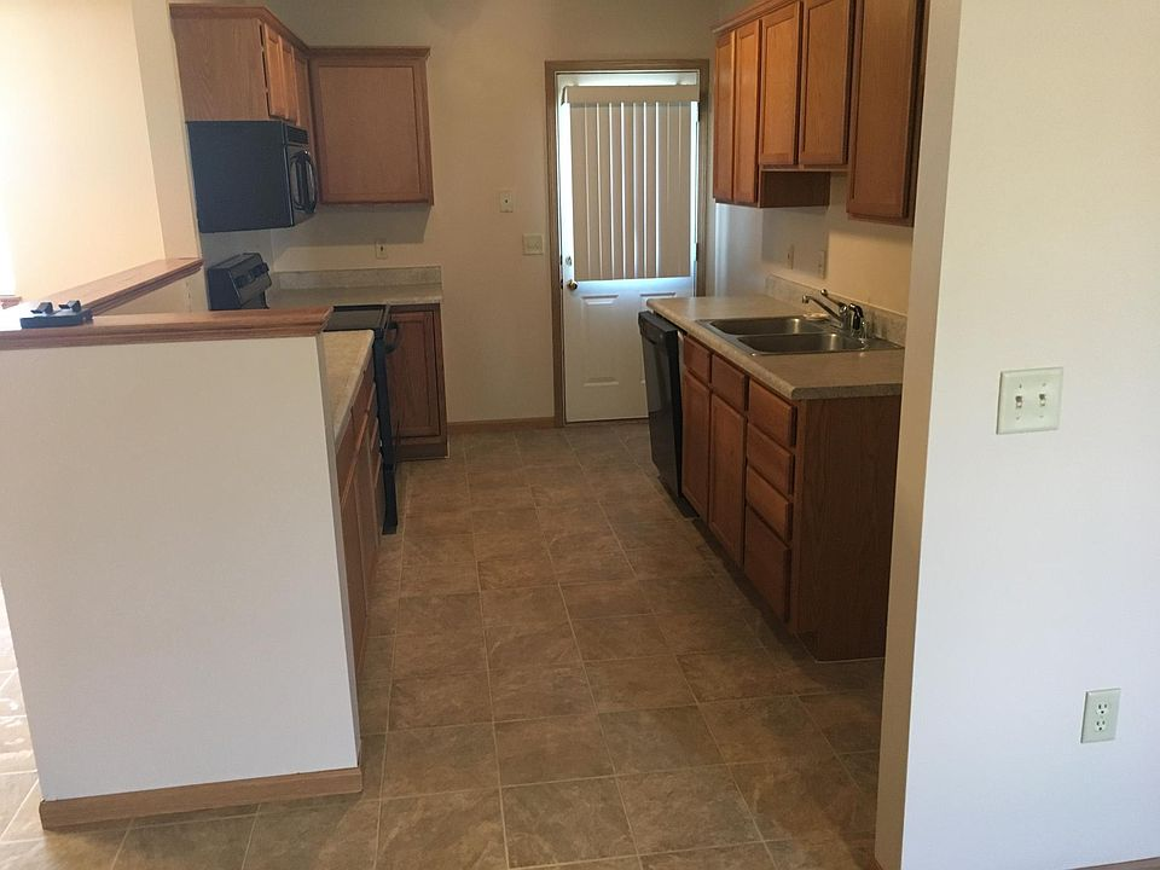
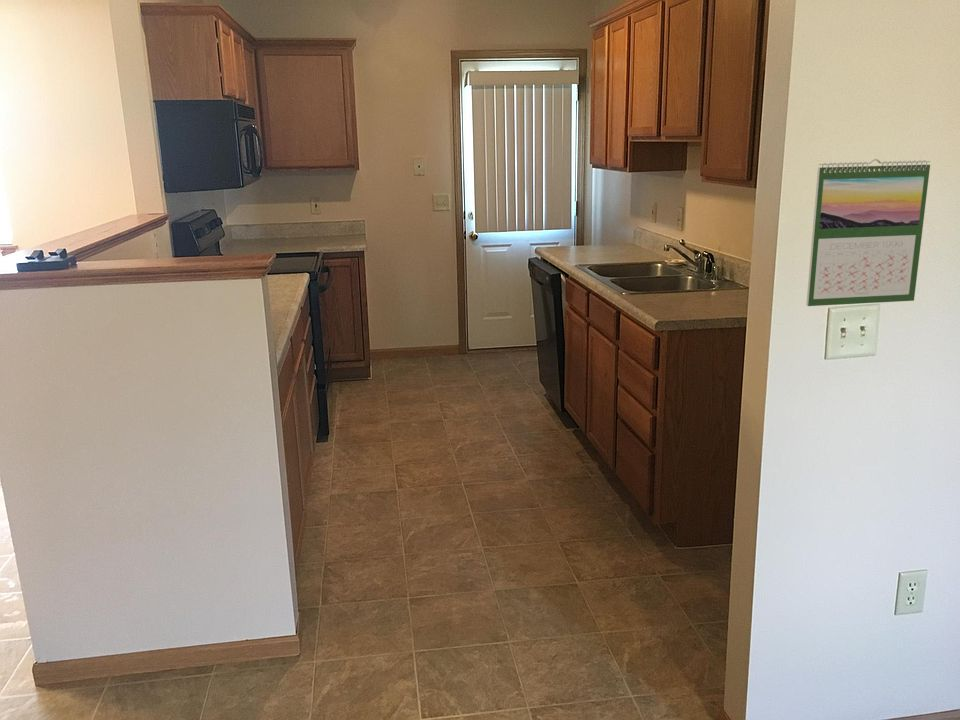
+ calendar (867, 232)
